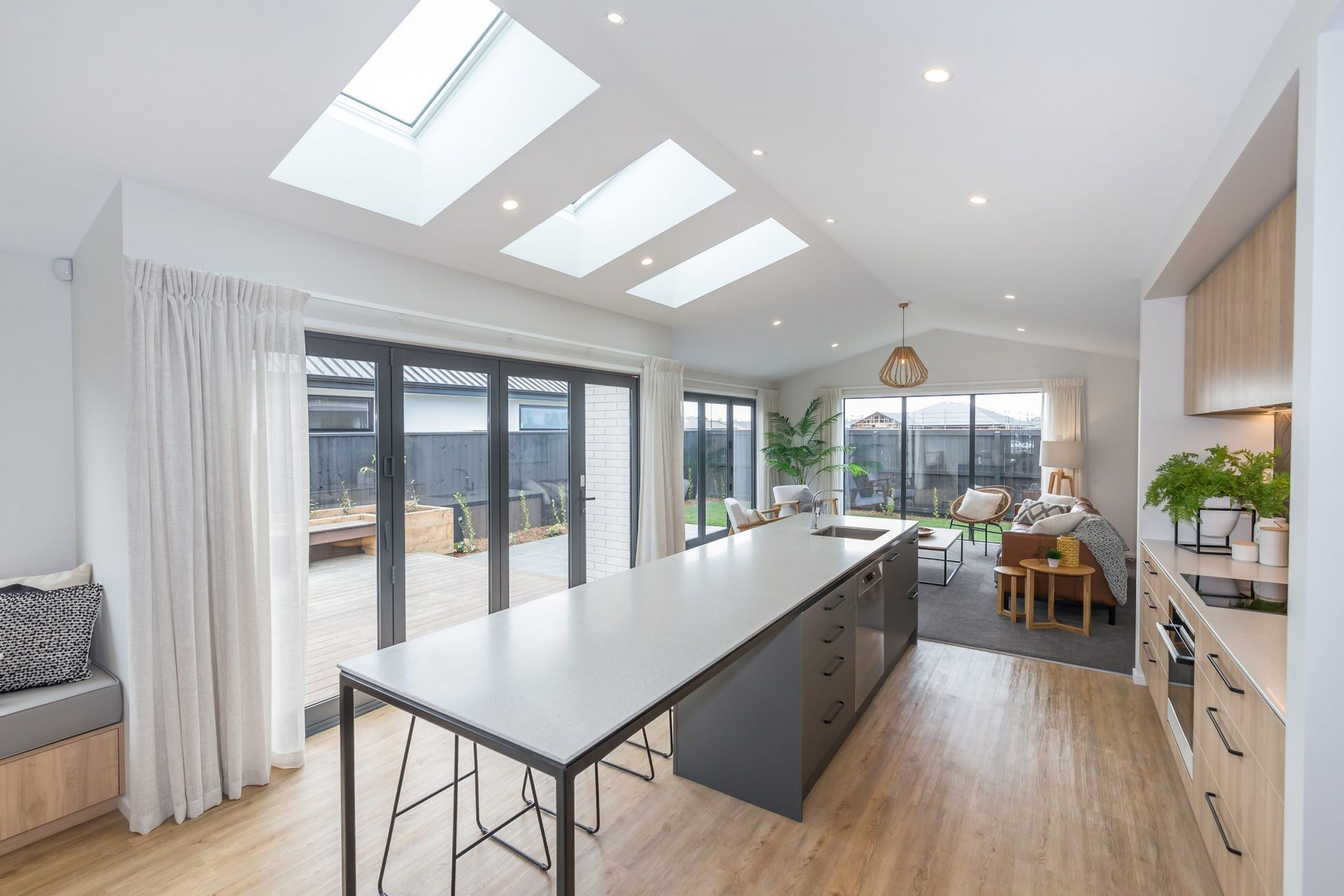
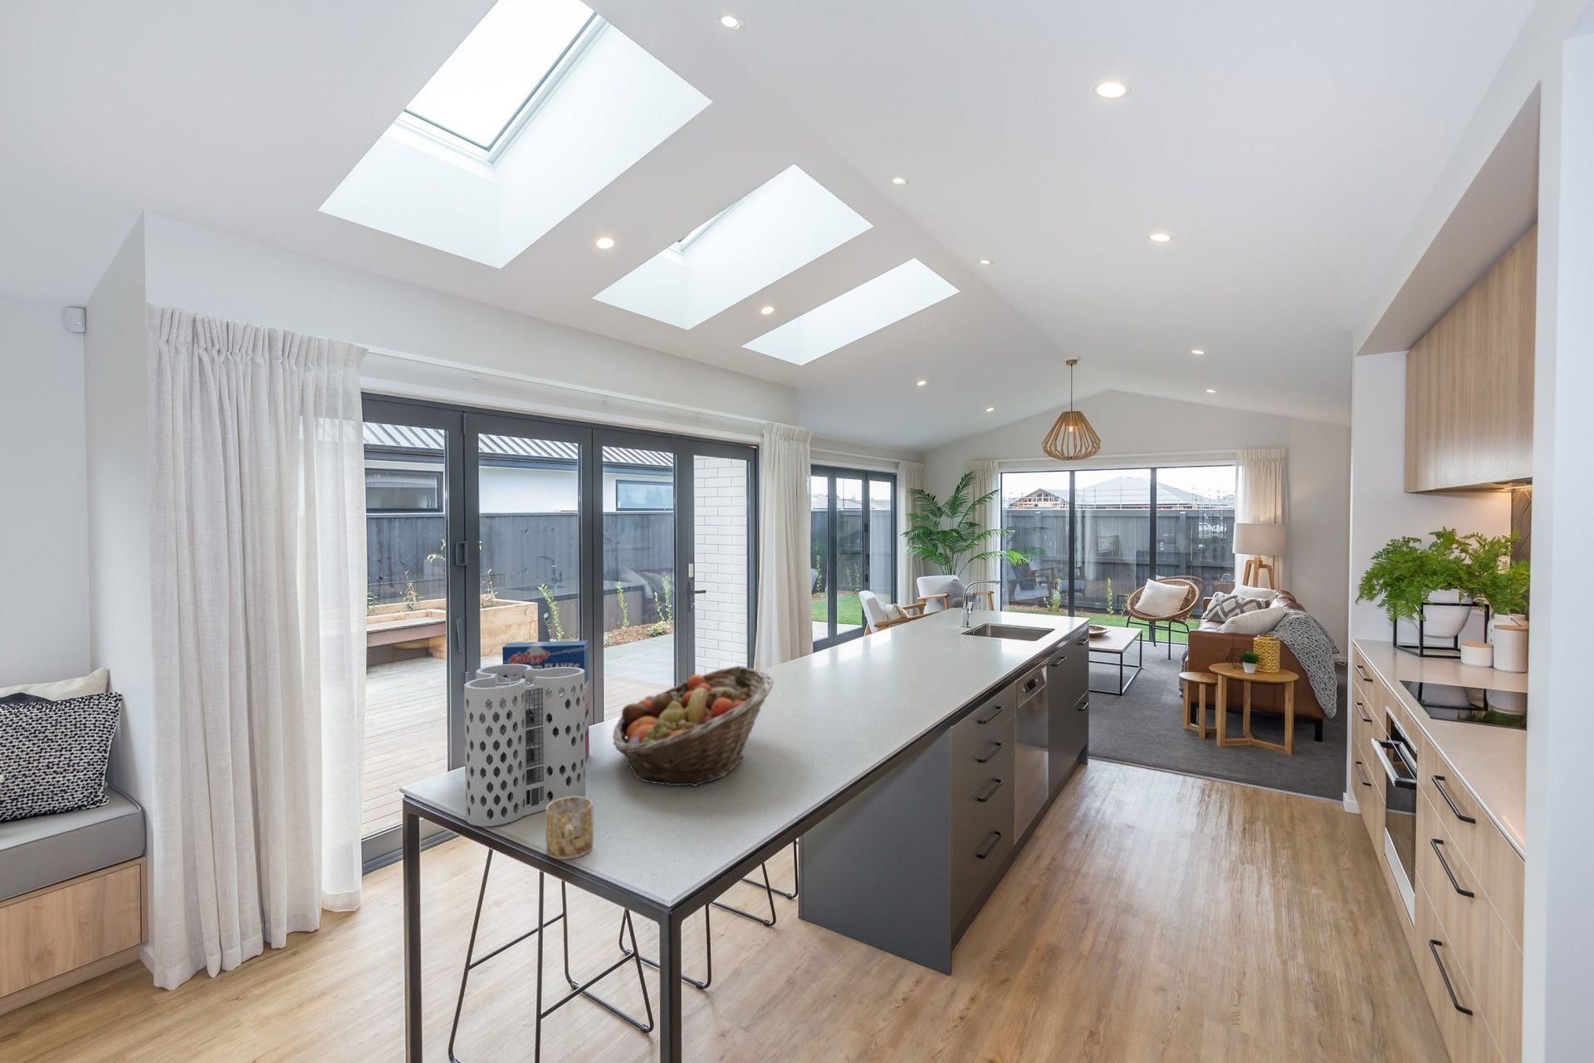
+ cereal box (542, 669)
+ mug (570, 830)
+ utensil holder (529, 737)
+ fruit basket (693, 719)
